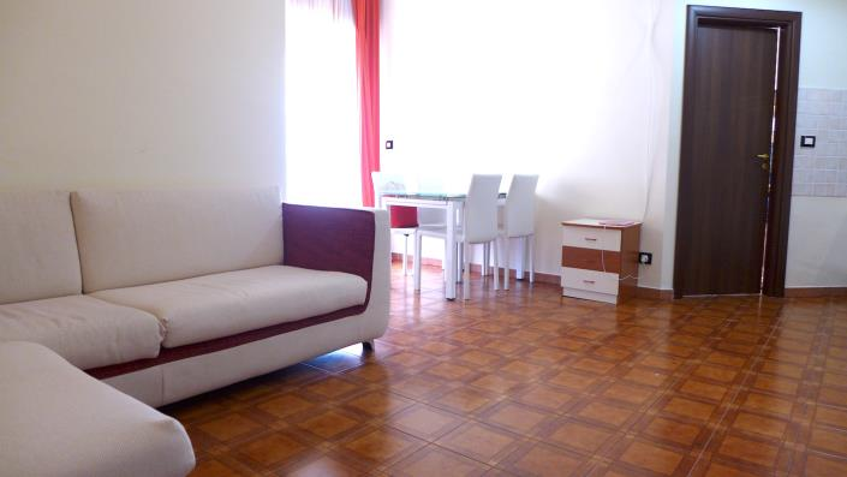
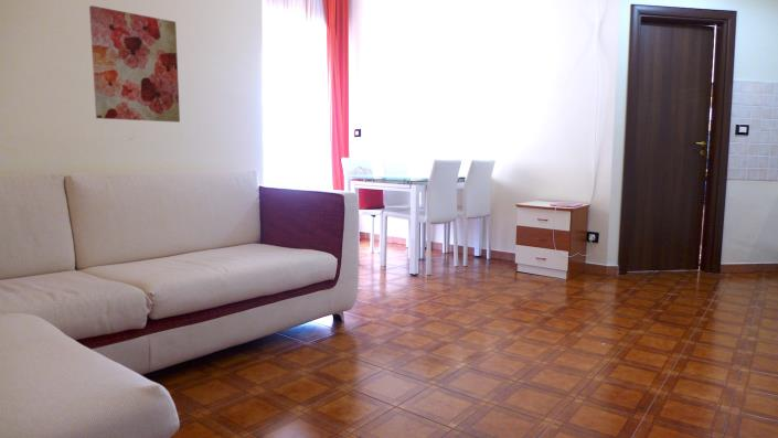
+ wall art (137, 67)
